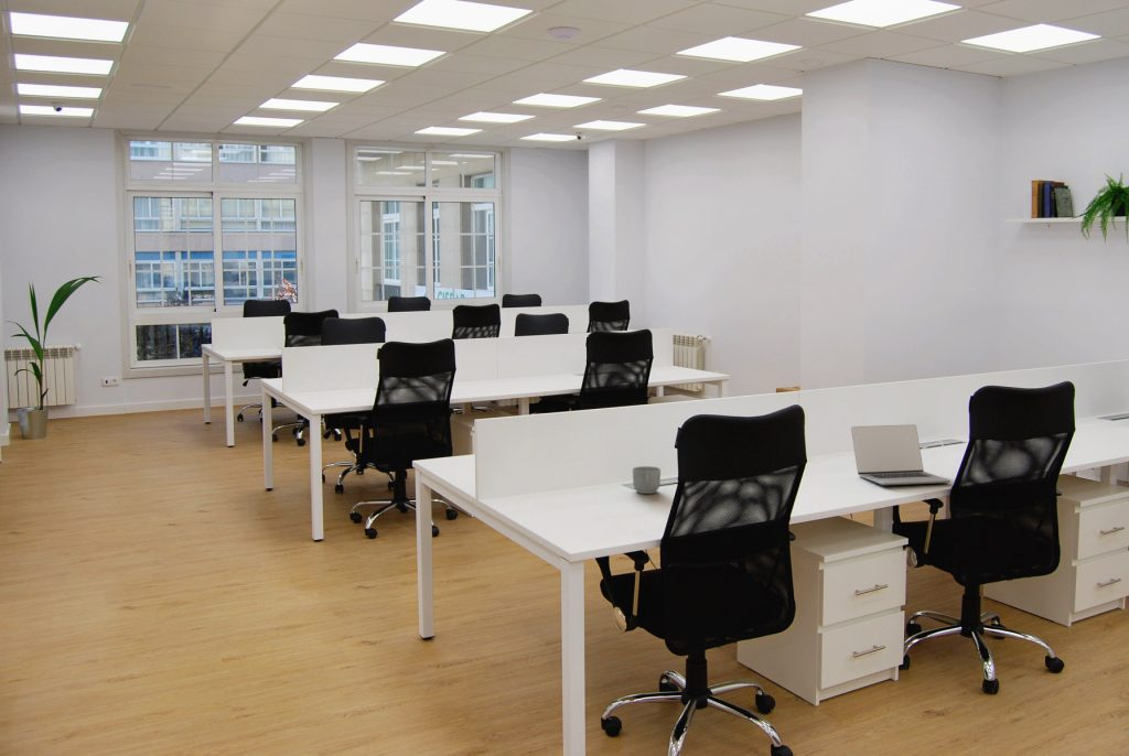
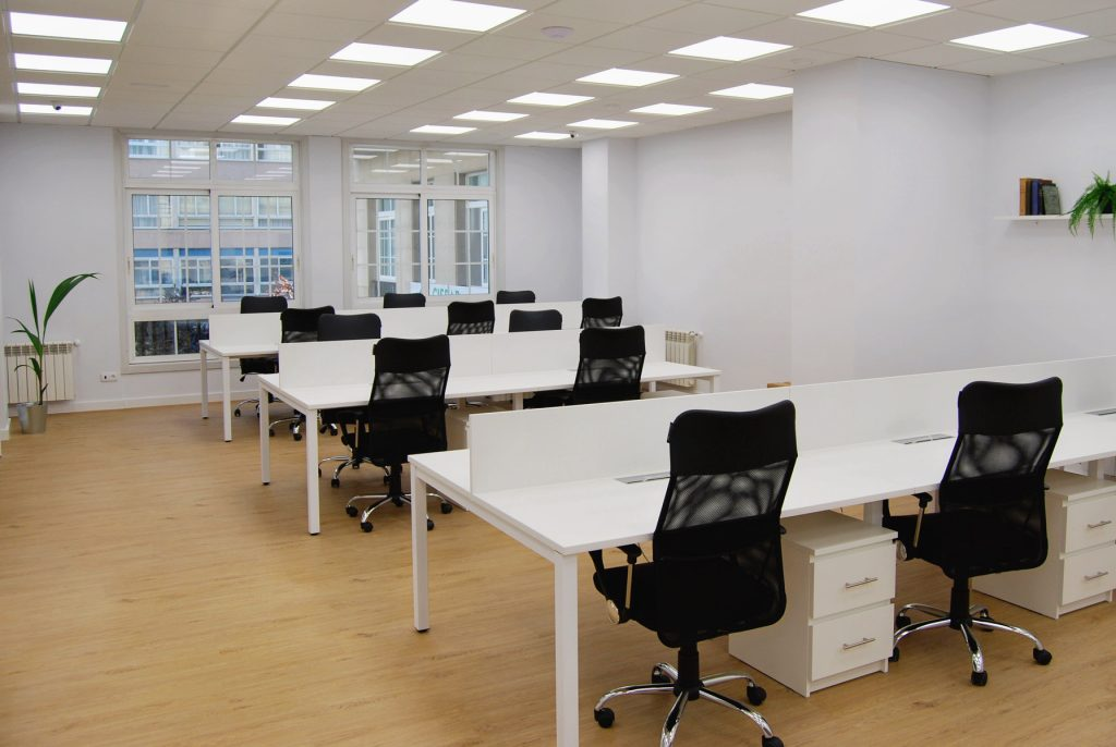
- mug (646, 480)
- laptop (899, 454)
